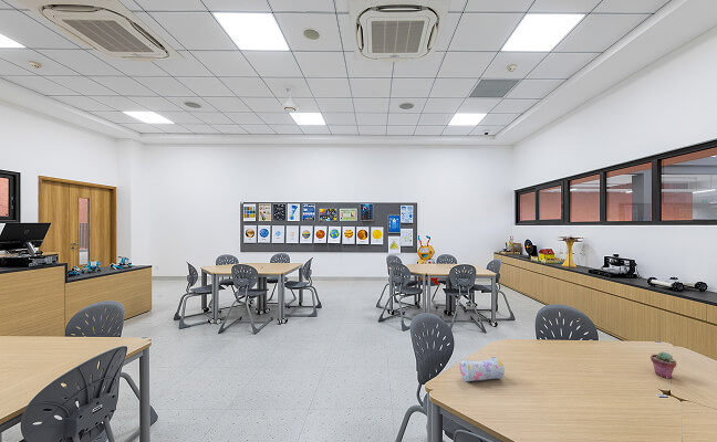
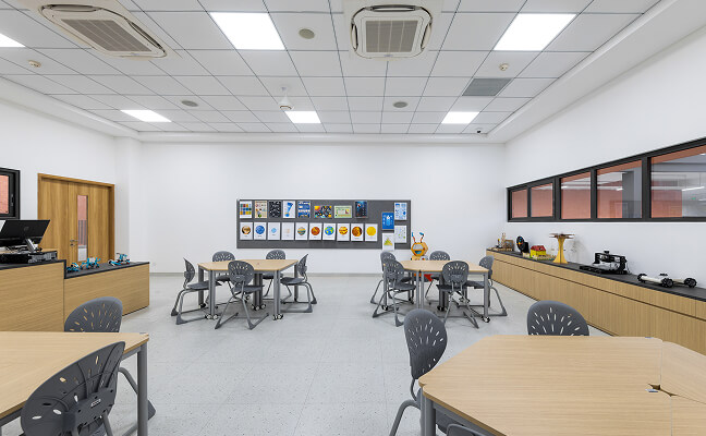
- potted succulent (663, 362)
- pencil case (481, 368)
